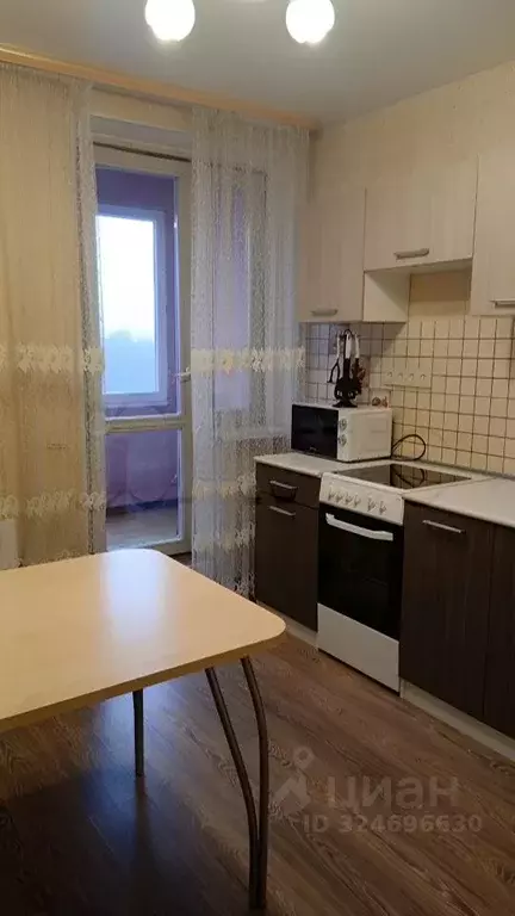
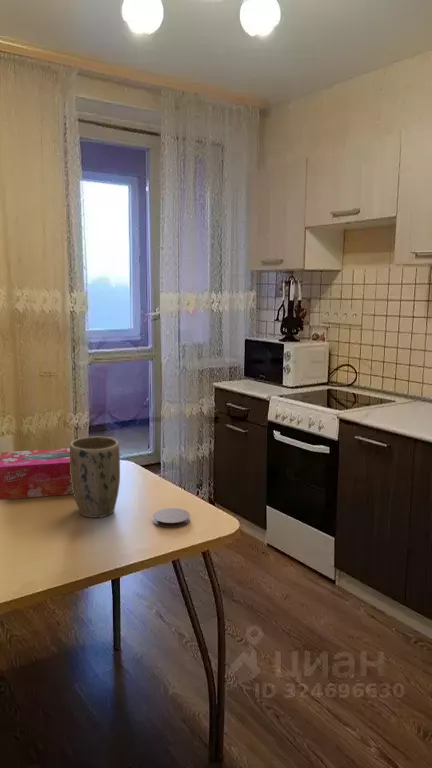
+ tissue box (49, 471)
+ plant pot (95, 477)
+ coaster (171, 517)
